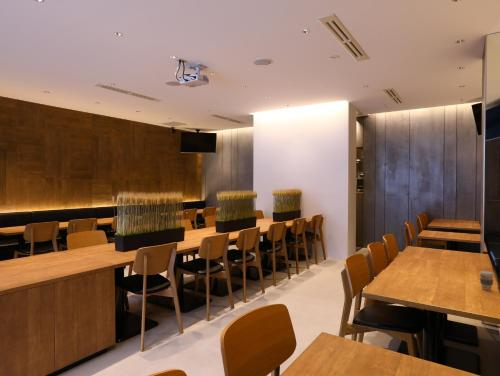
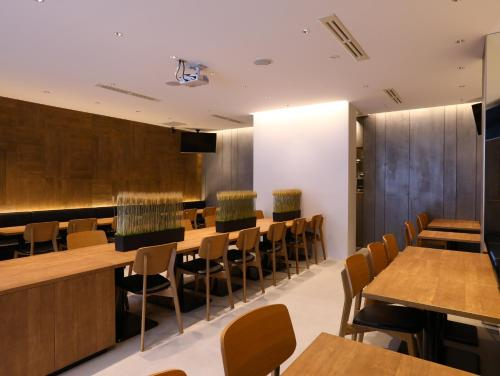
- coffee cup (486, 280)
